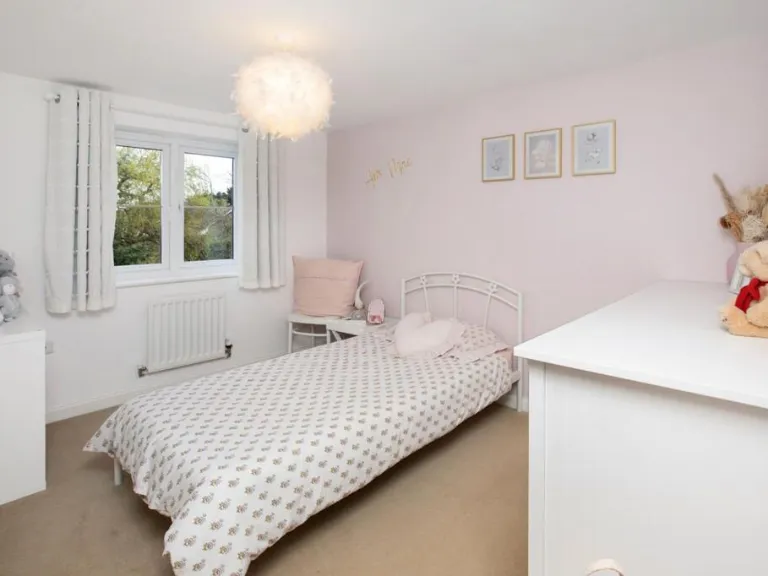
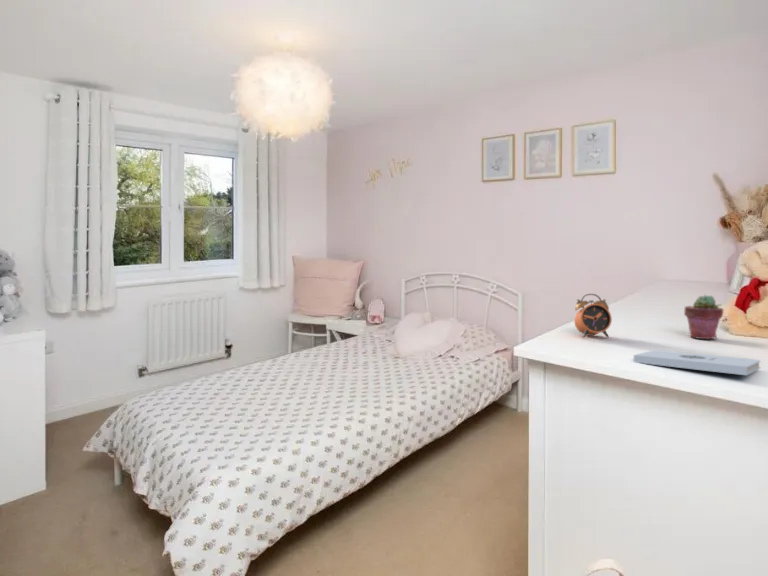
+ alarm clock (592, 315)
+ potted succulent (703, 316)
+ notepad (695, 361)
